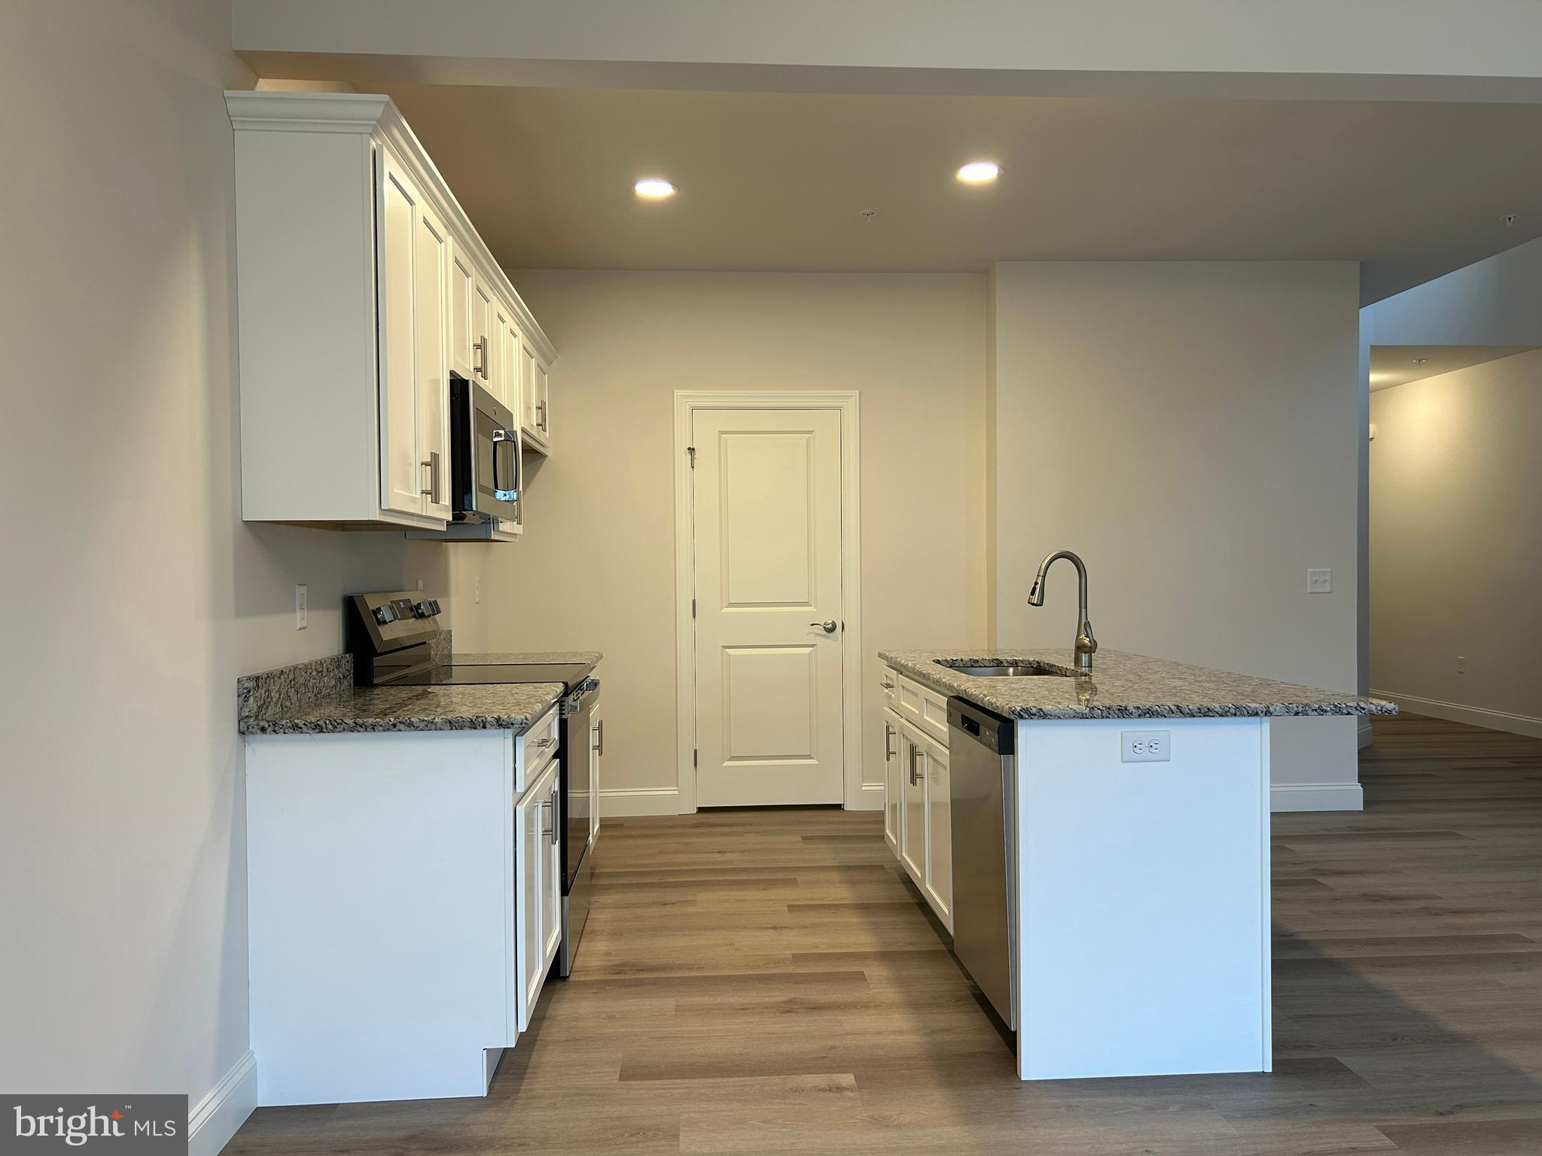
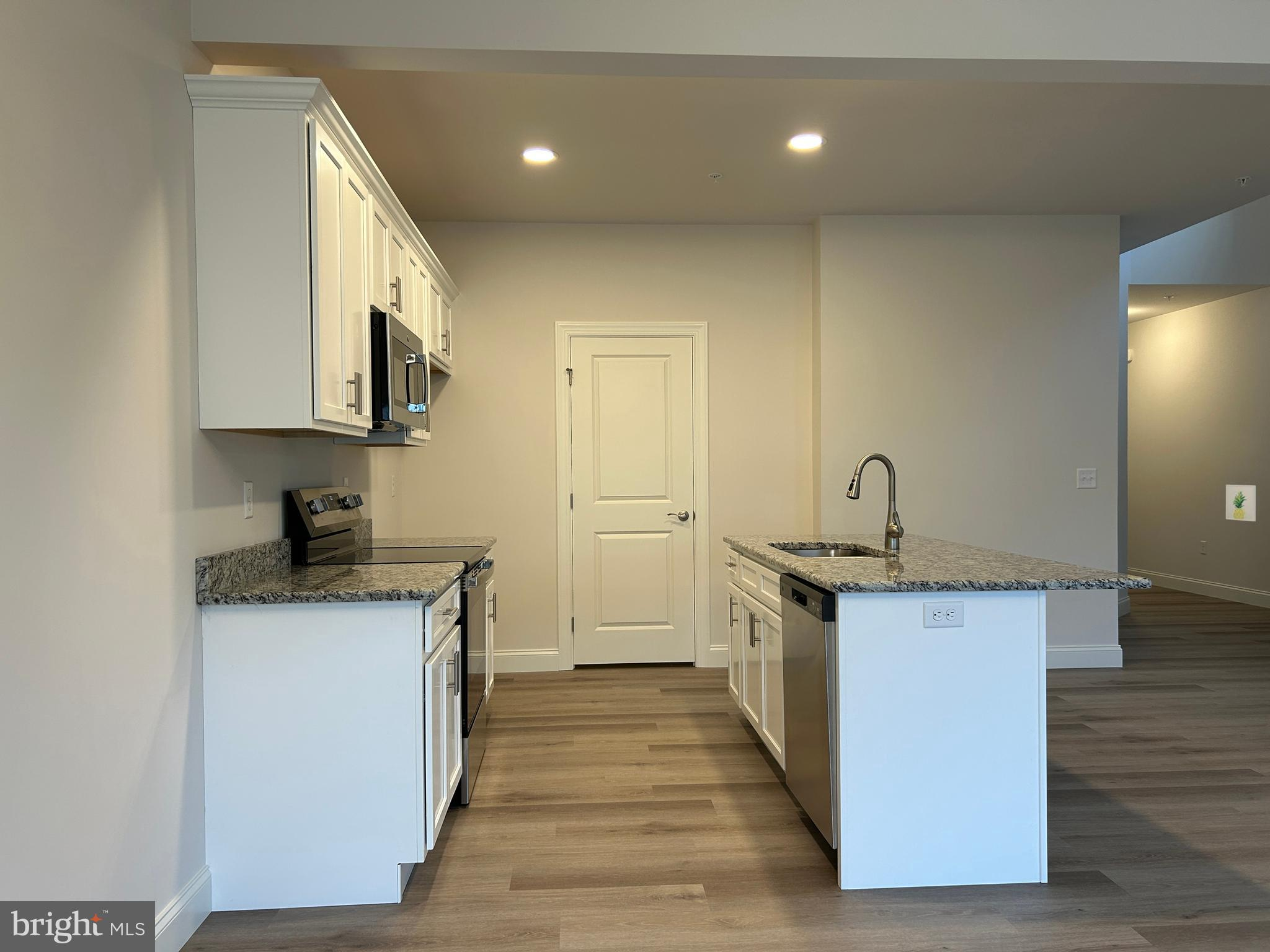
+ wall art (1240, 503)
